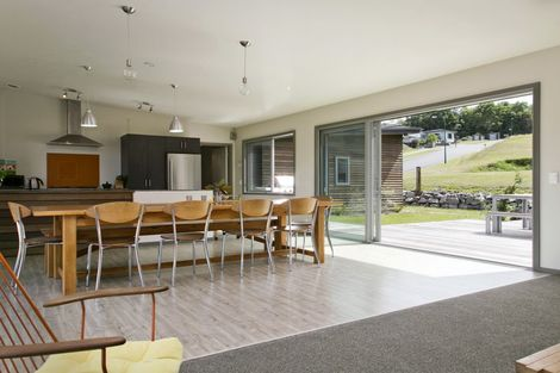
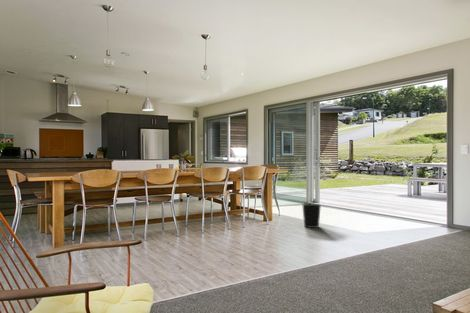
+ wastebasket (311, 215)
